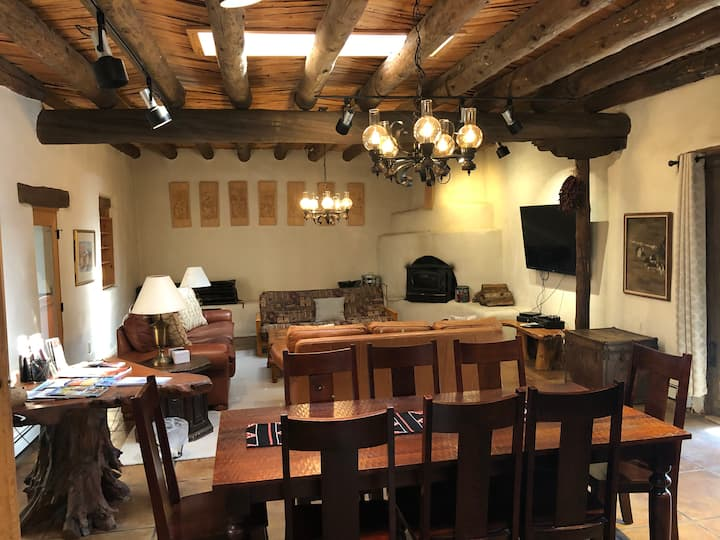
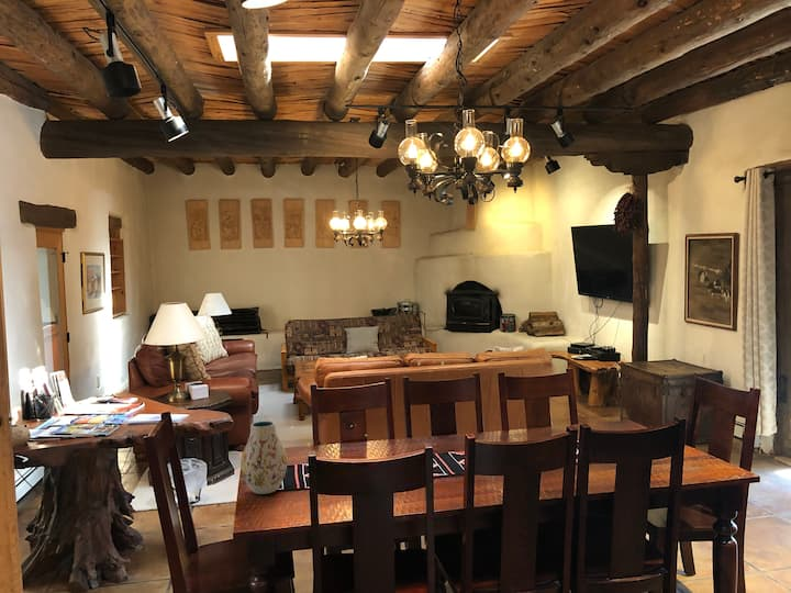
+ vase (264, 457)
